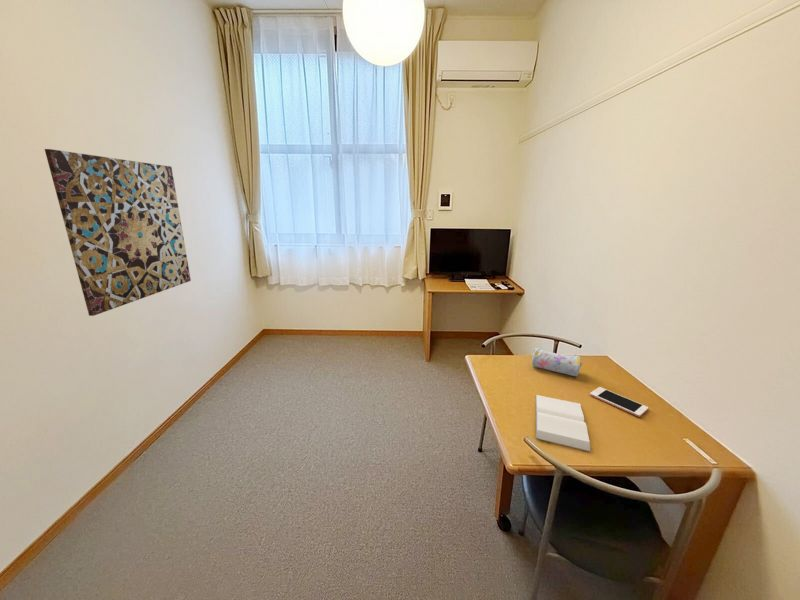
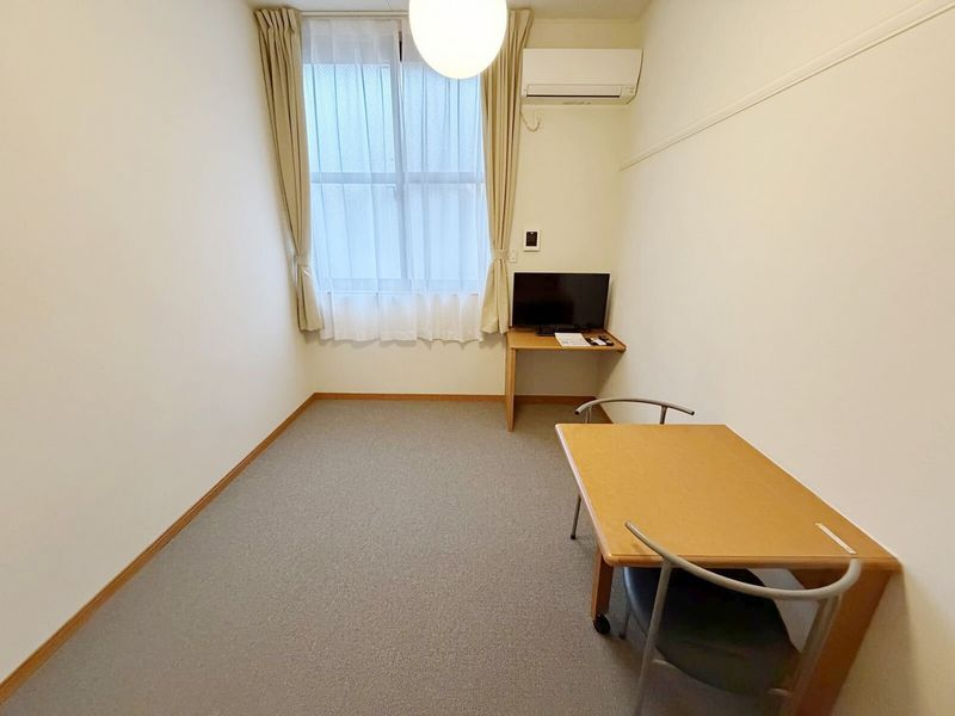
- pencil case (556, 361)
- book (560, 417)
- wall art (135, 231)
- cell phone (618, 400)
